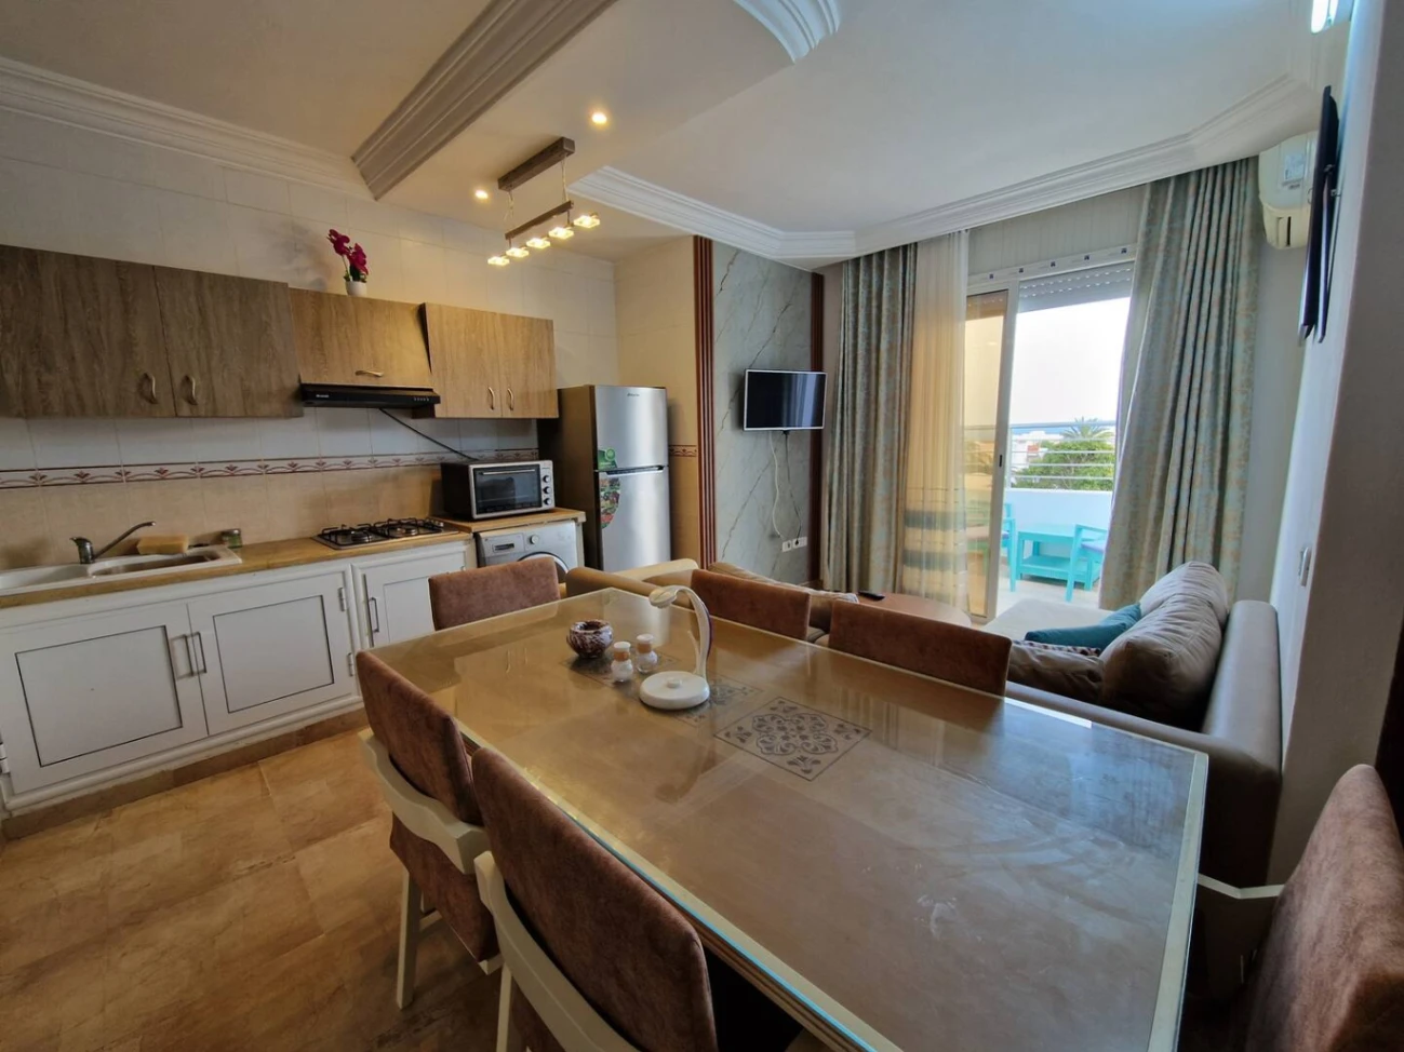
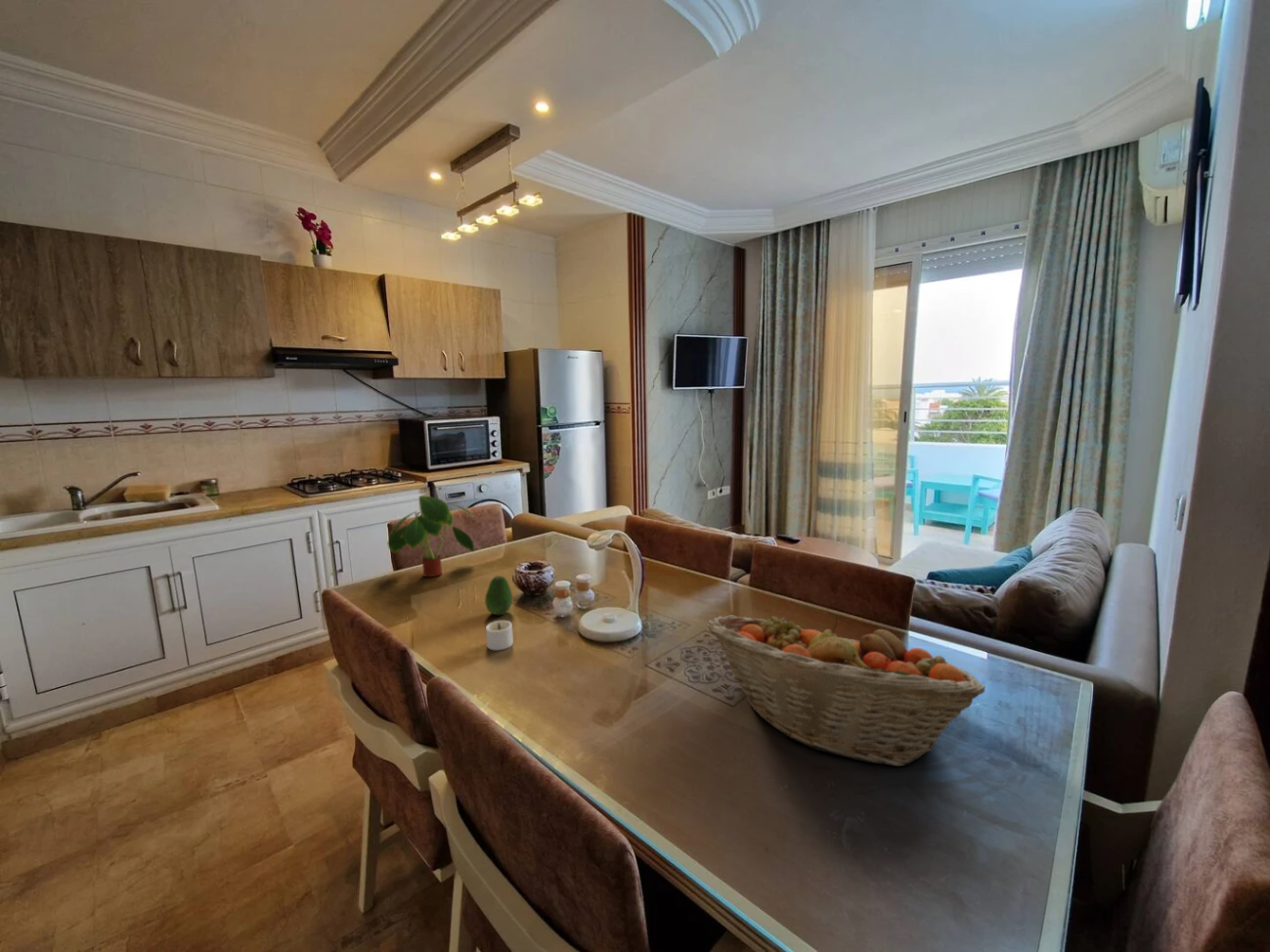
+ plant (434, 533)
+ fruit (499, 595)
+ candle (495, 632)
+ fruit basket (829, 667)
